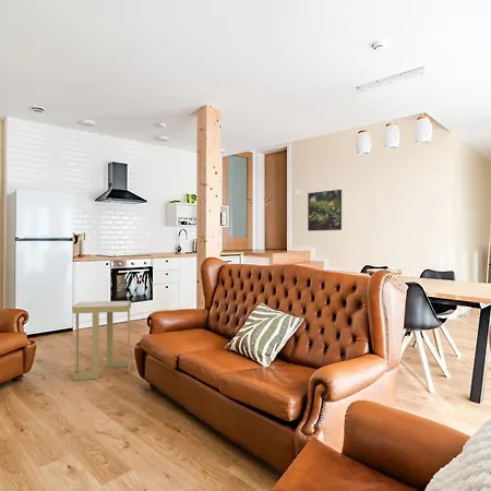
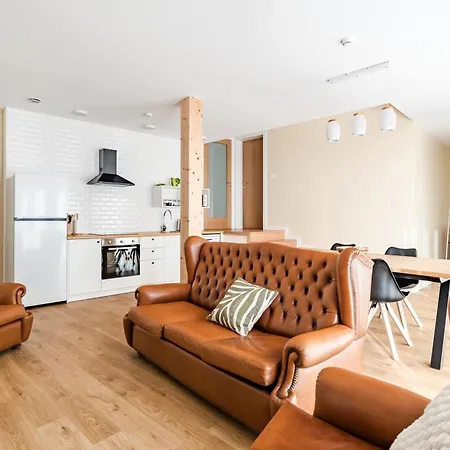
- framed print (324, 211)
- side table (98, 338)
